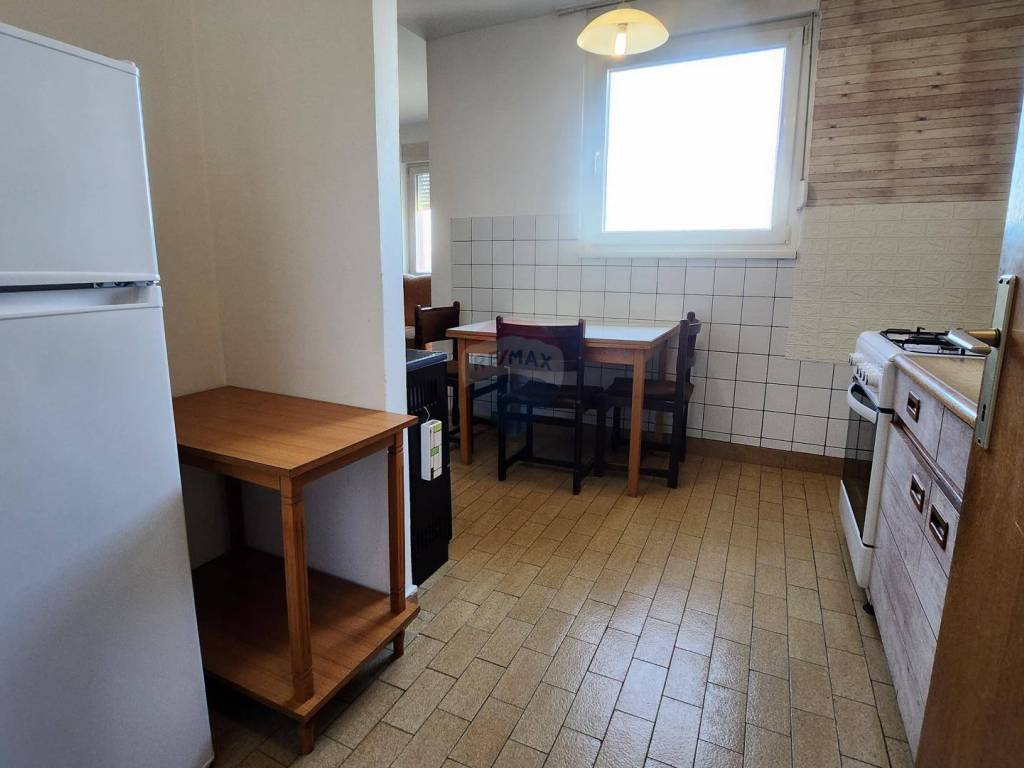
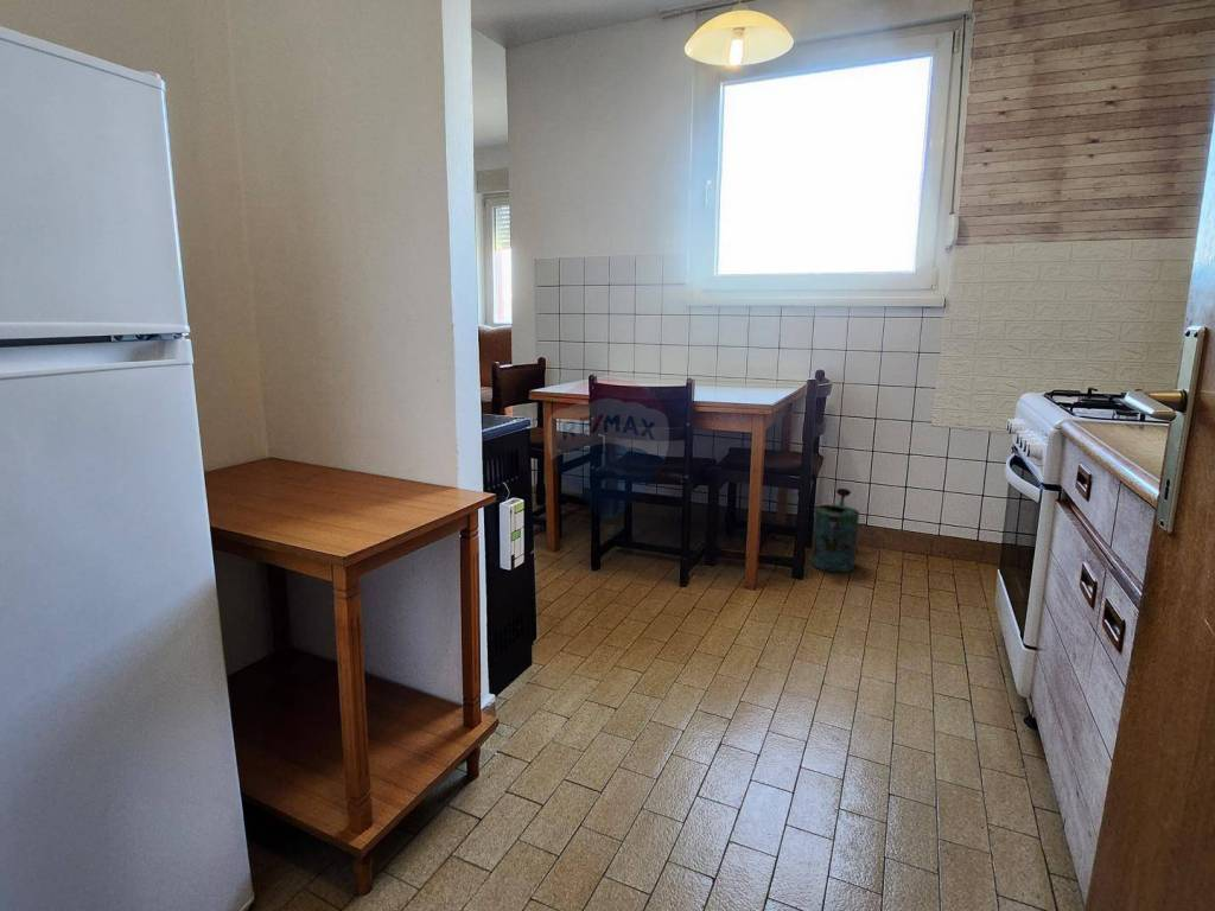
+ watering can (836, 529)
